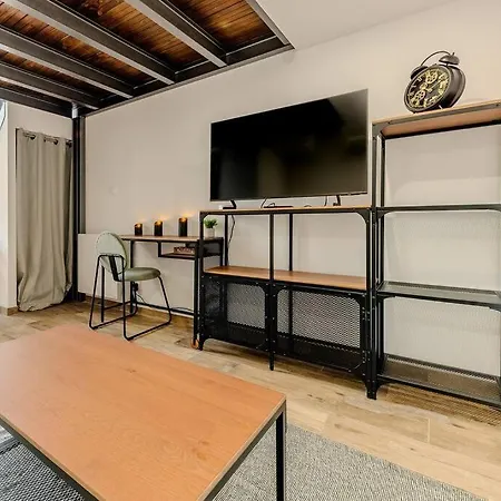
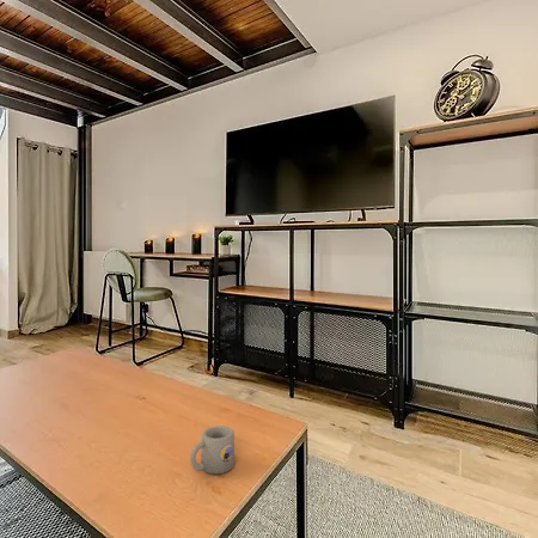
+ mug (212, 451)
